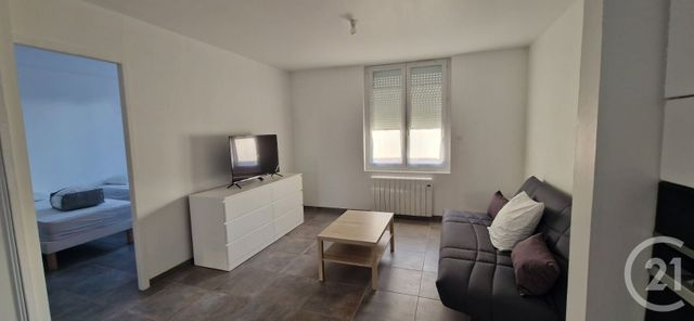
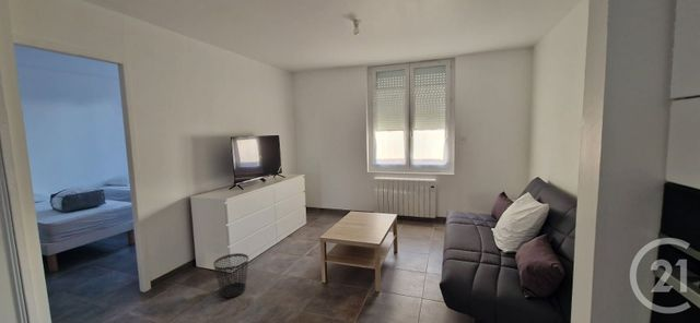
+ wastebasket (232, 275)
